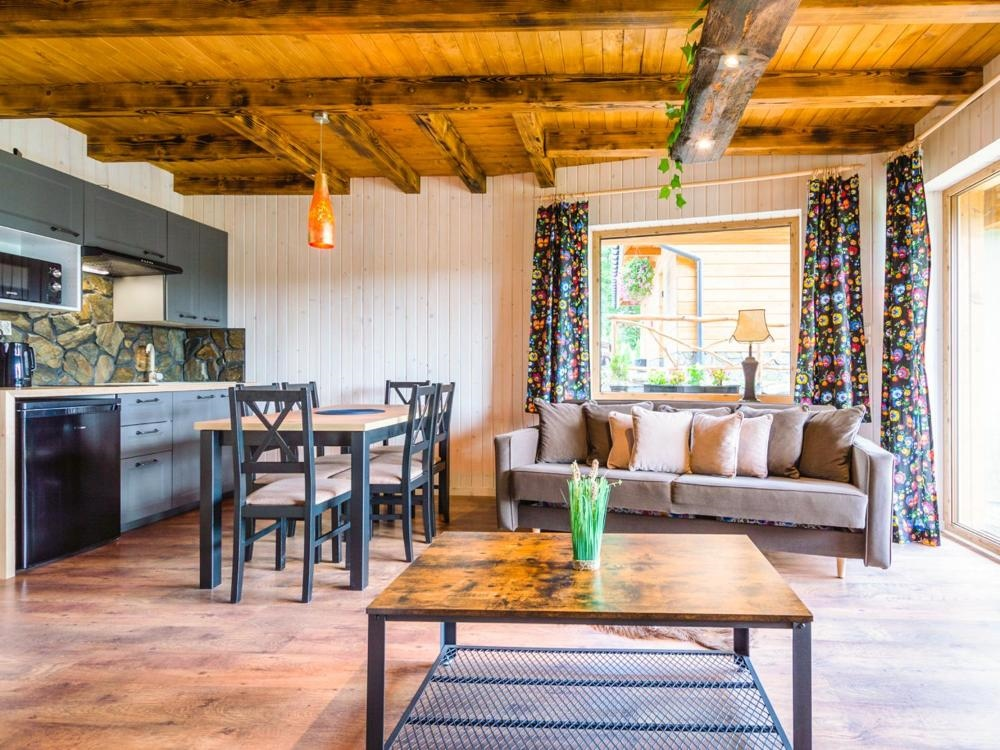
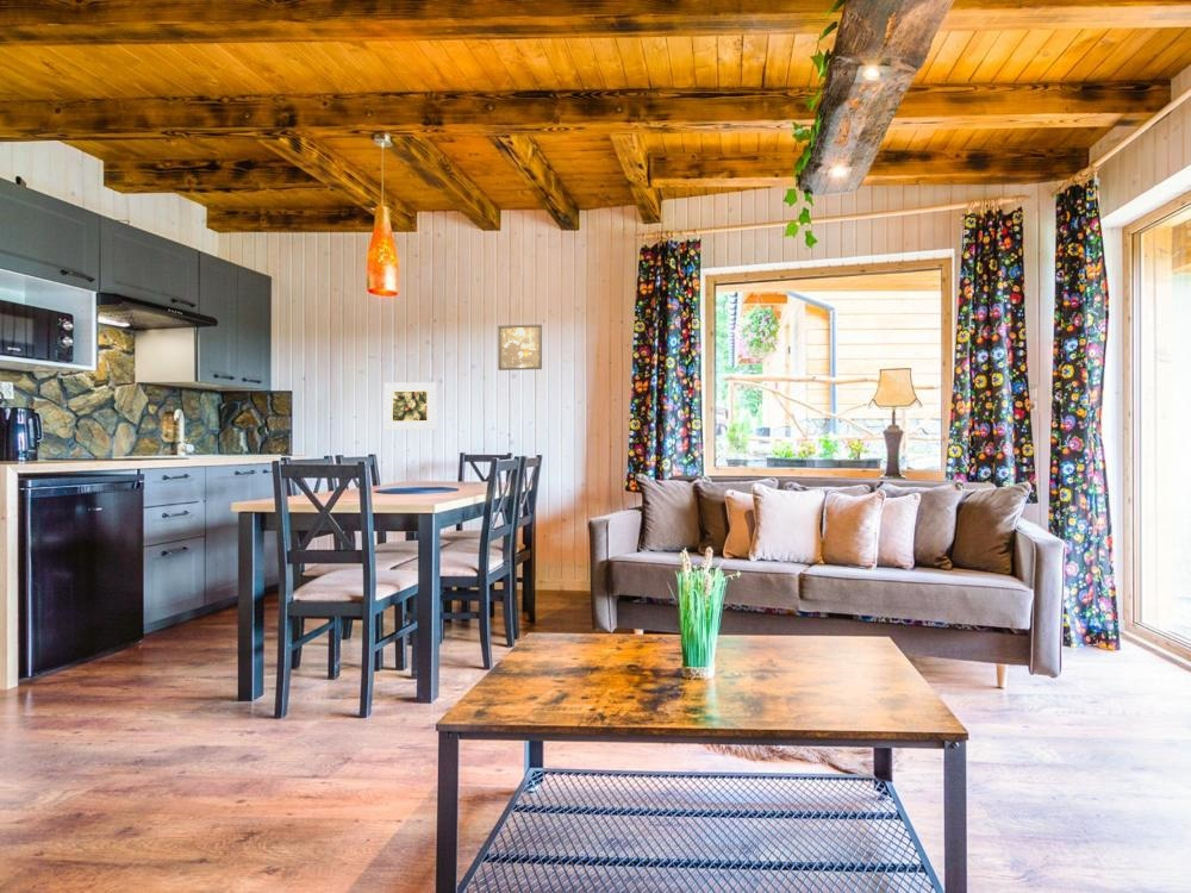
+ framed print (410, 406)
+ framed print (519, 346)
